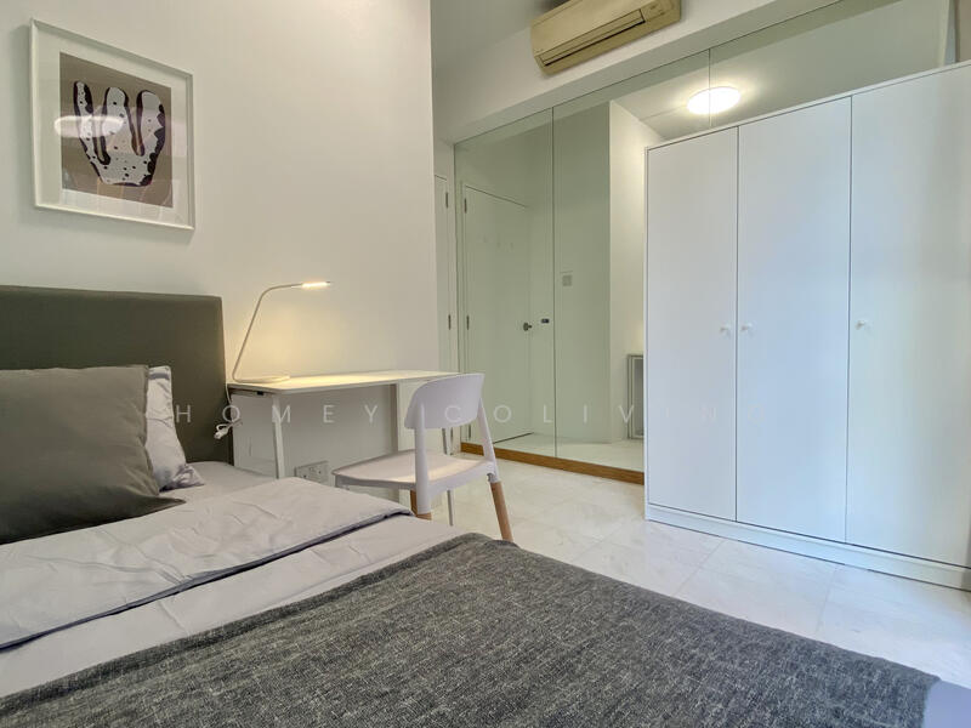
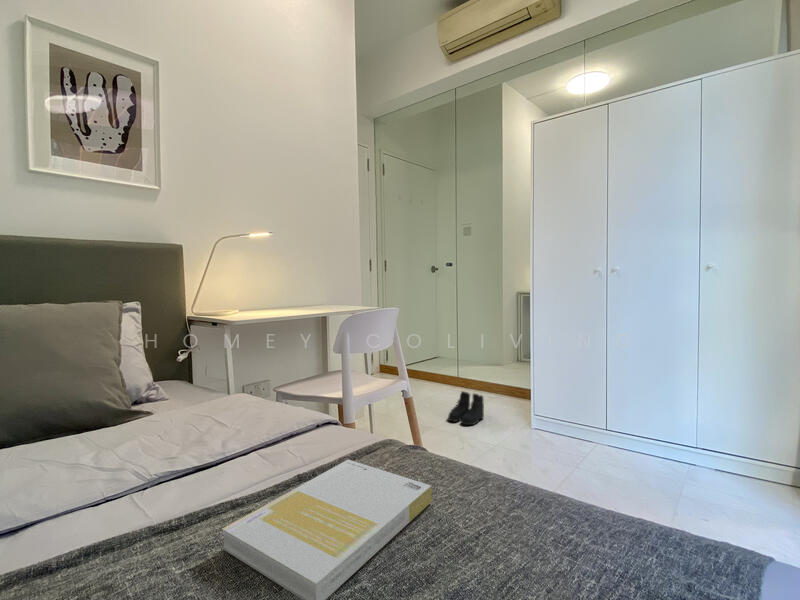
+ book (336, 514)
+ boots (466, 406)
